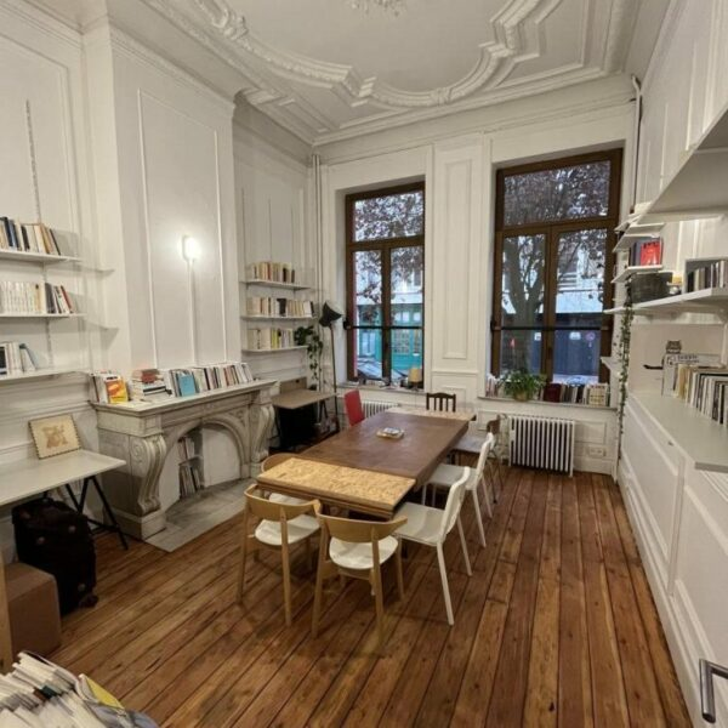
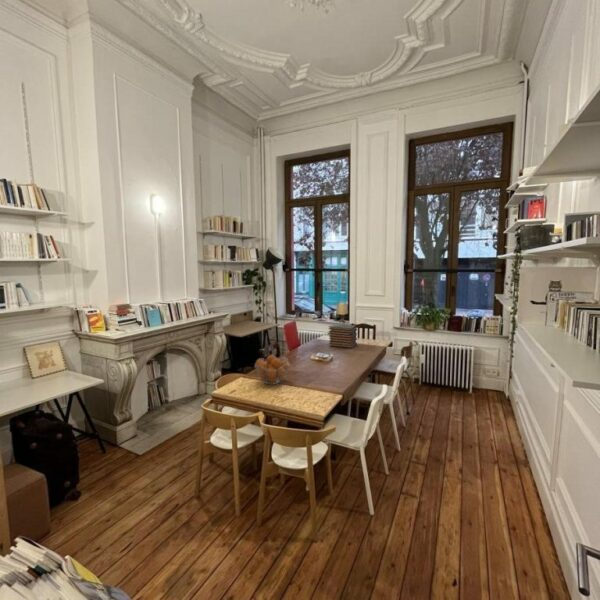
+ fruit basket (272, 369)
+ book stack (342, 335)
